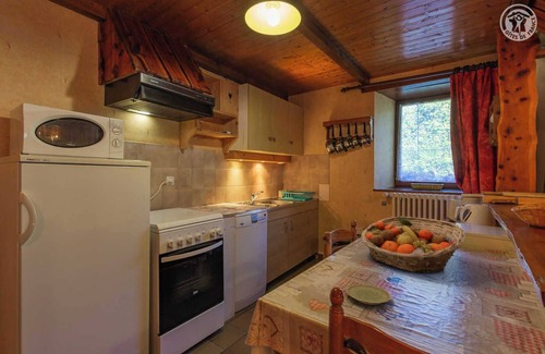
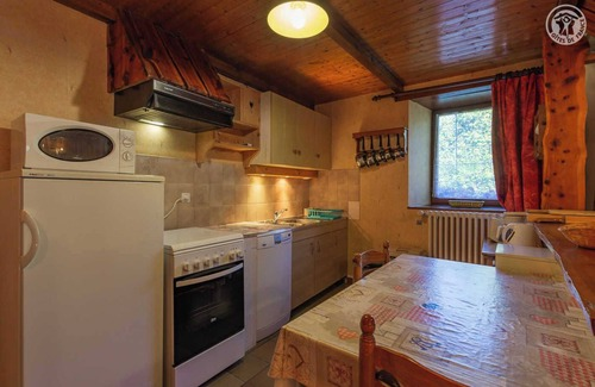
- fruit basket (408, 241)
- plate (367, 295)
